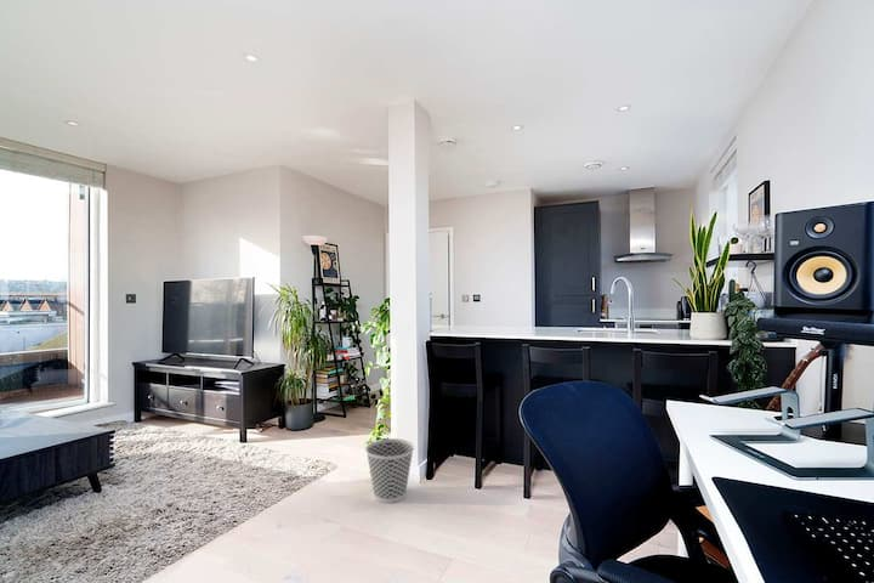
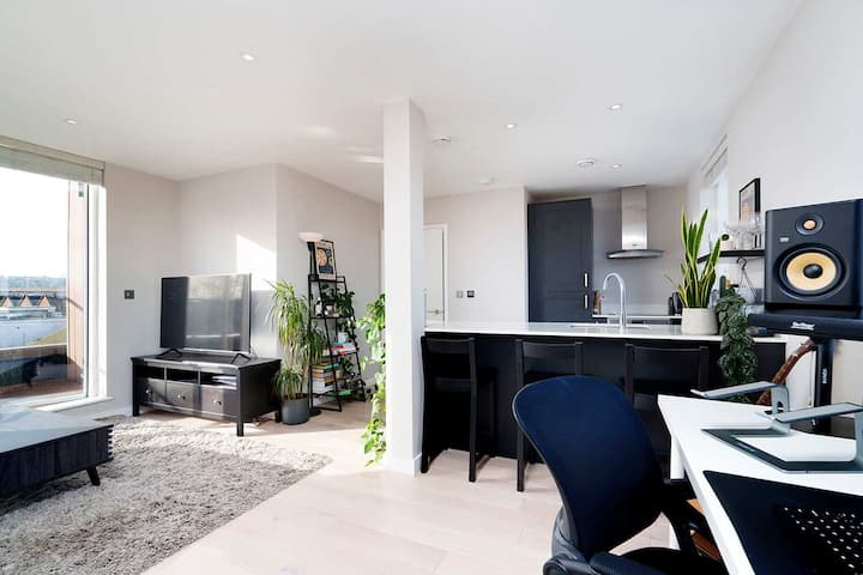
- wastebasket (390, 470)
